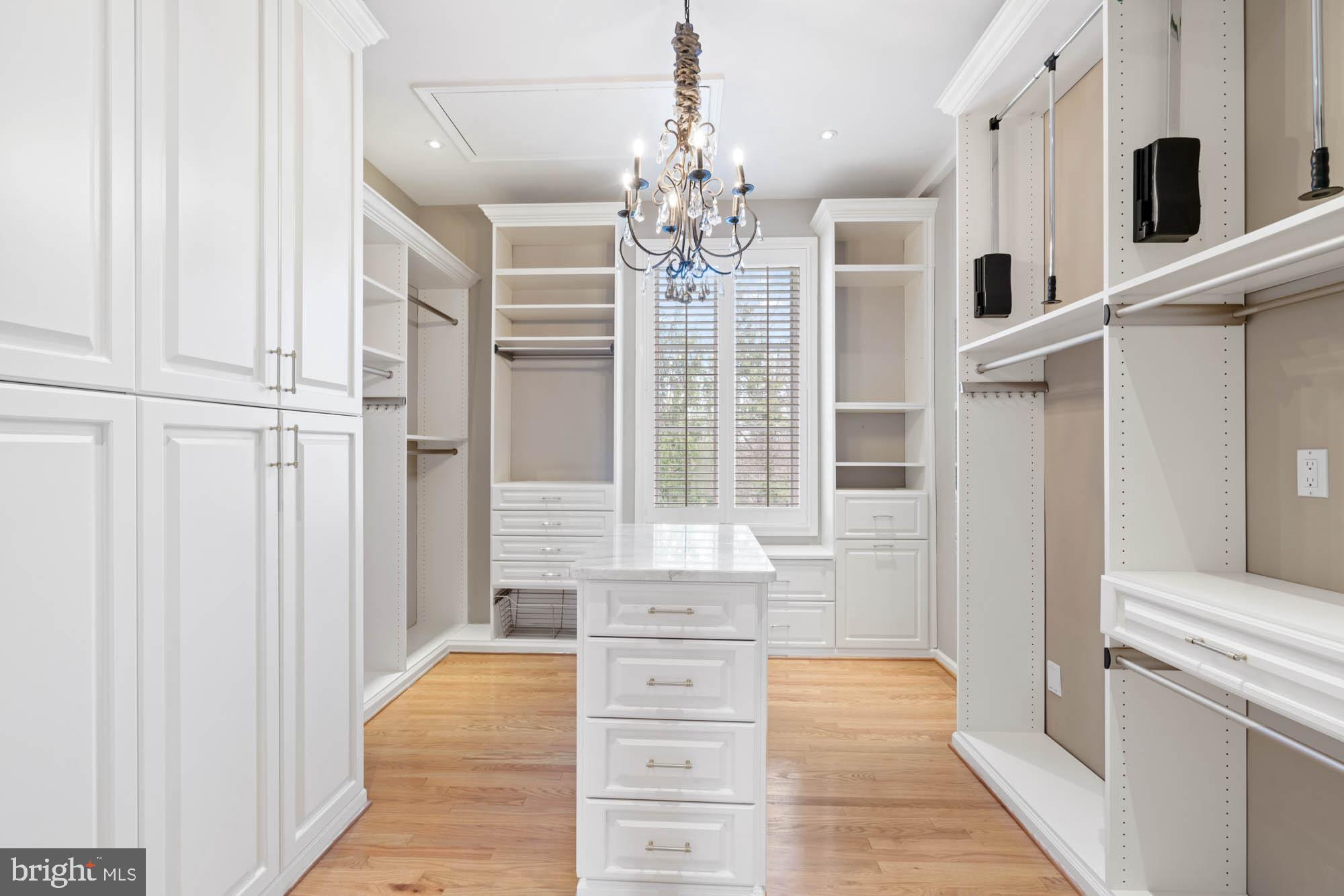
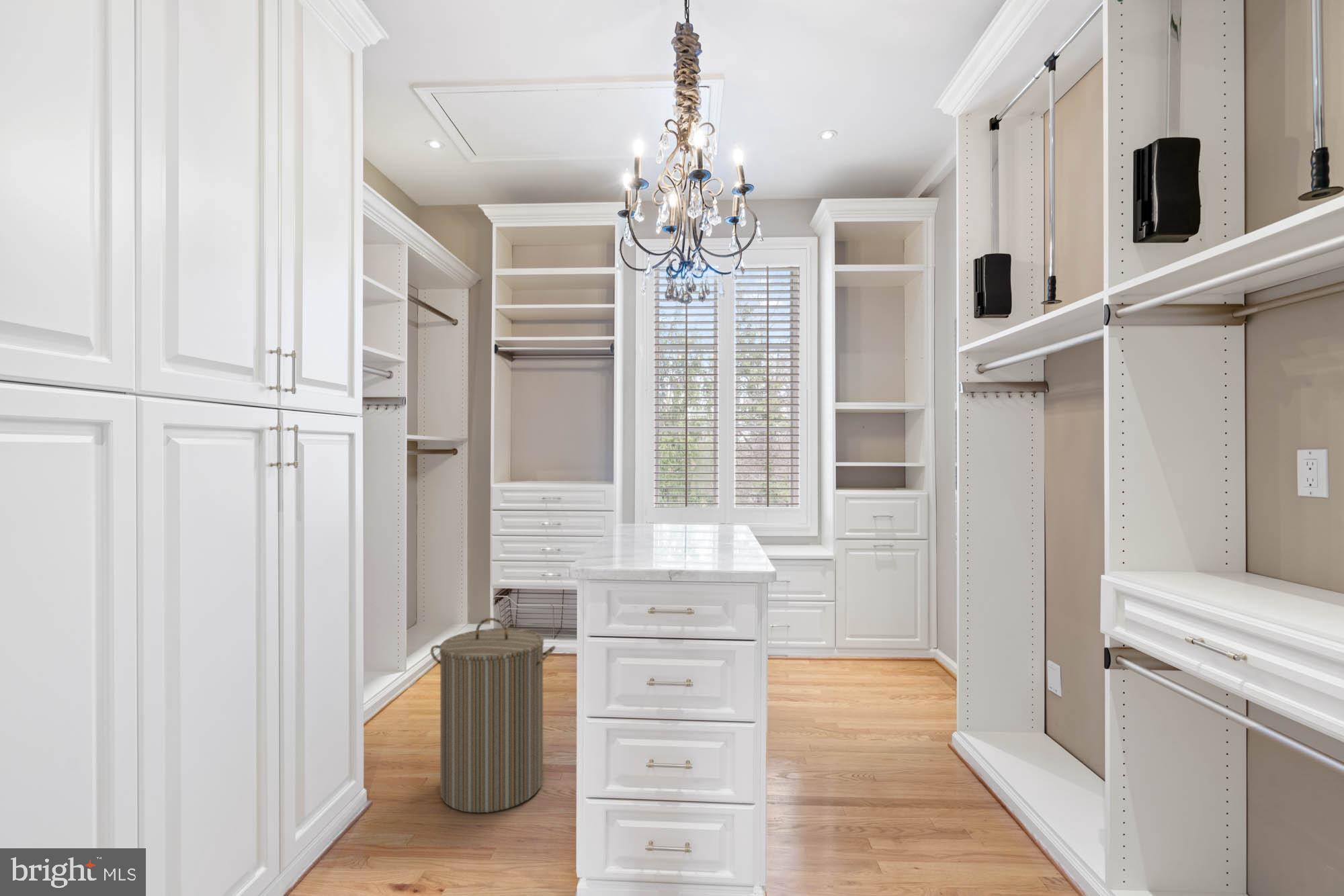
+ laundry hamper (493, 702)
